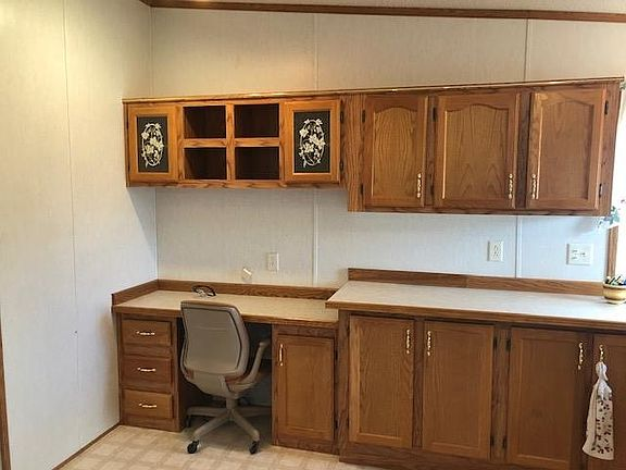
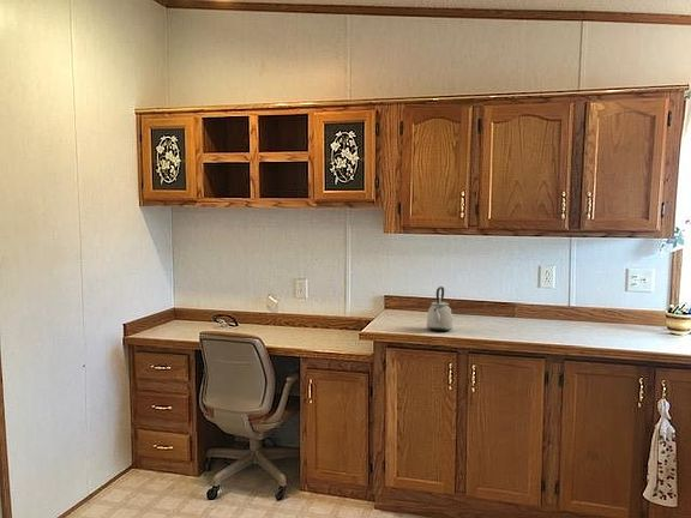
+ kettle (438, 309)
